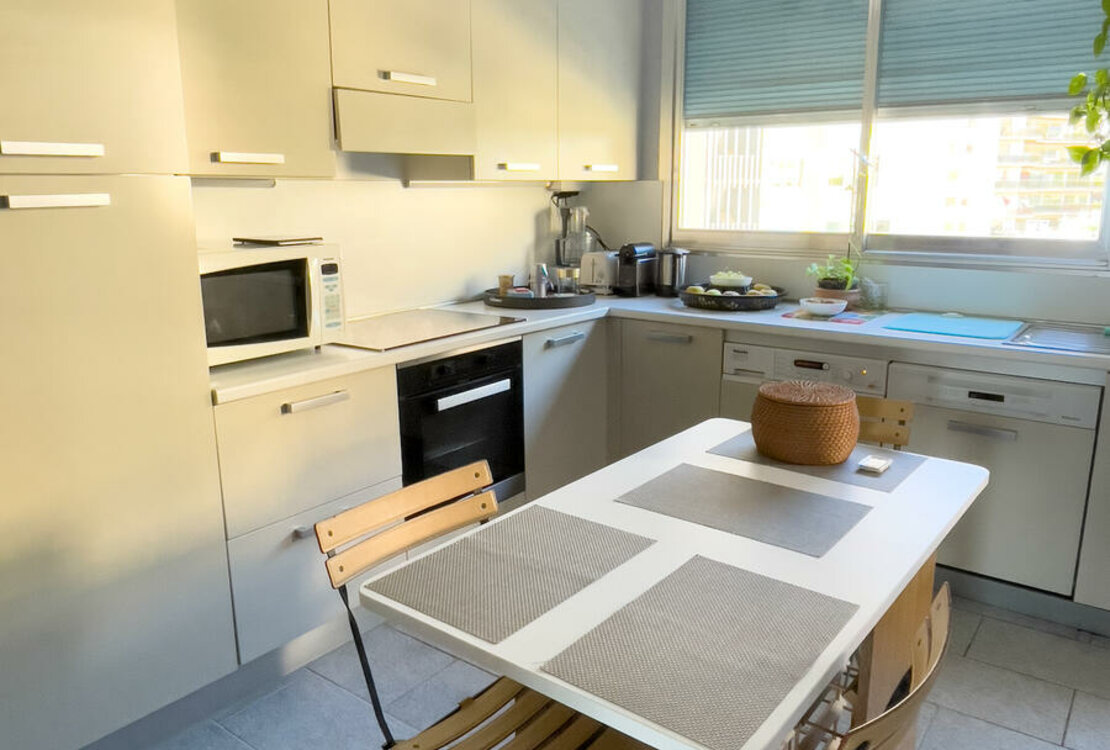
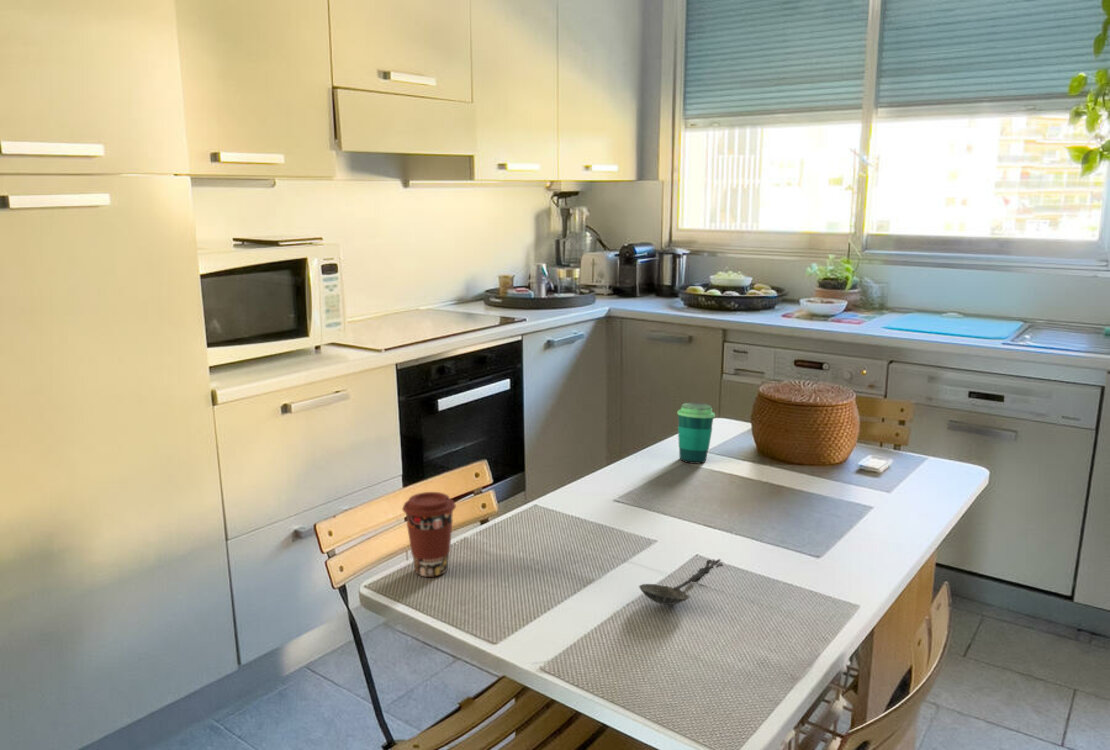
+ cup (695, 432)
+ coffee cup (430, 534)
+ spoon (689, 578)
